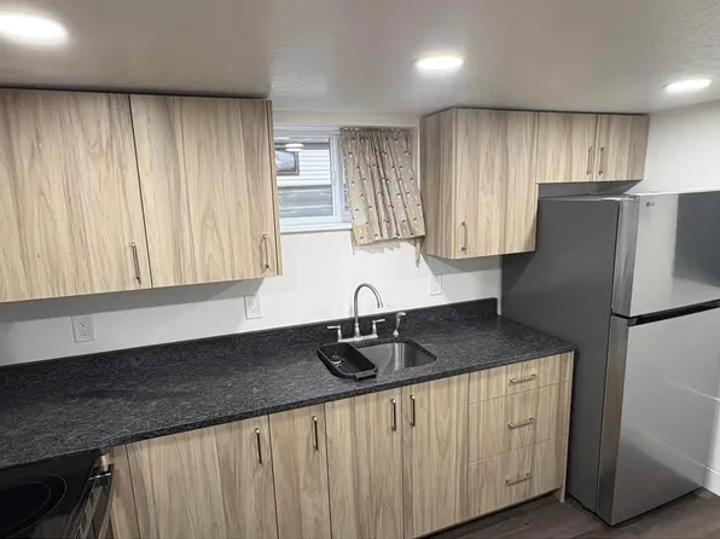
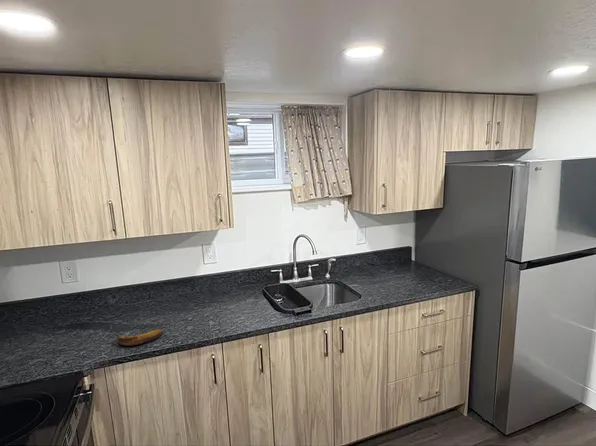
+ banana (139, 336)
